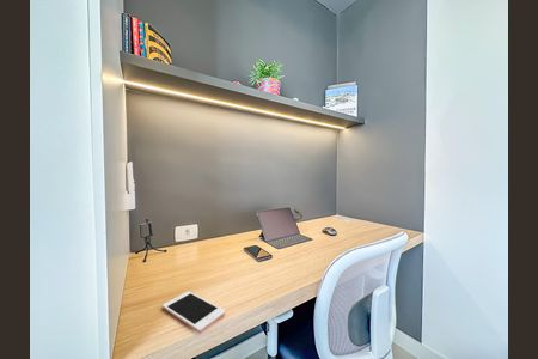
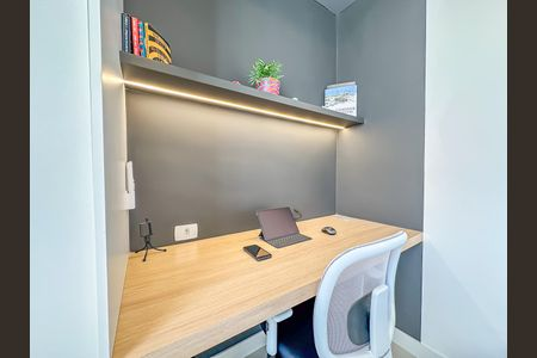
- cell phone (192, 309)
